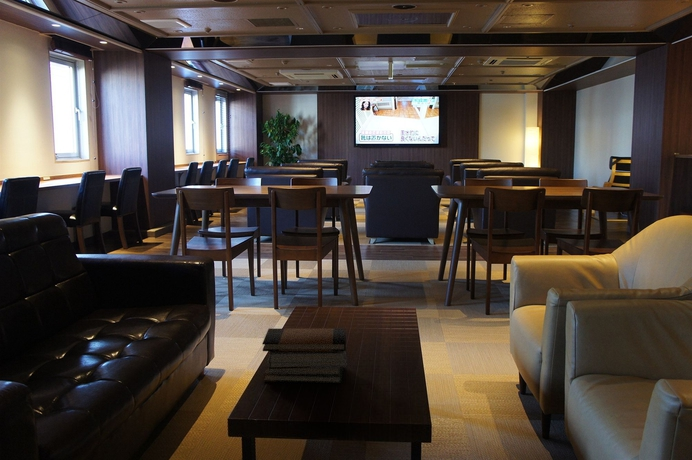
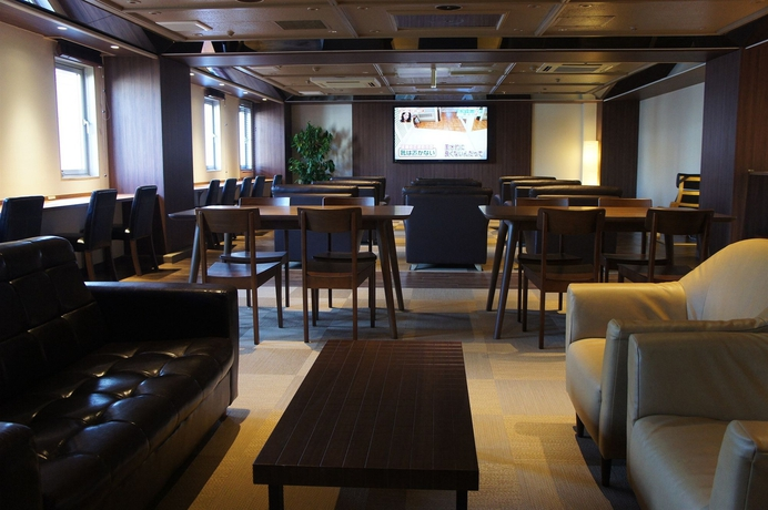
- book stack (306, 354)
